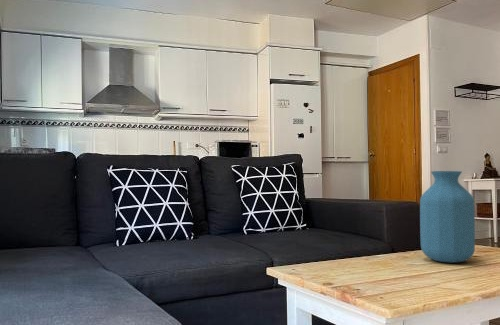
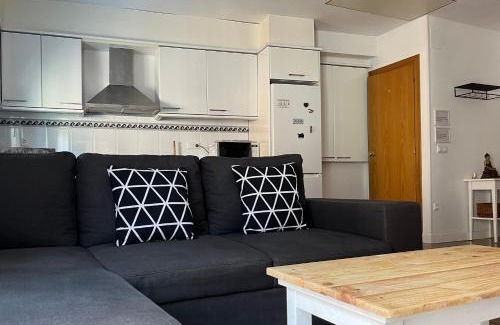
- vase (446, 215)
